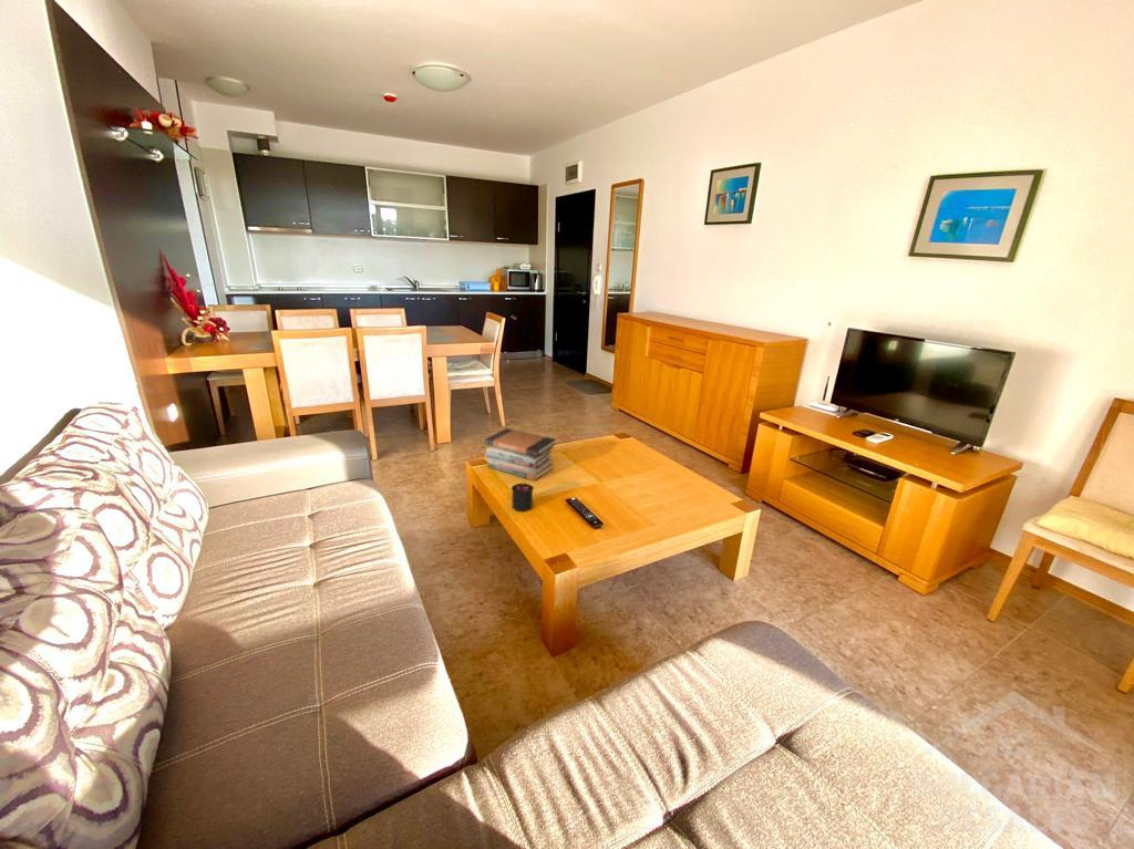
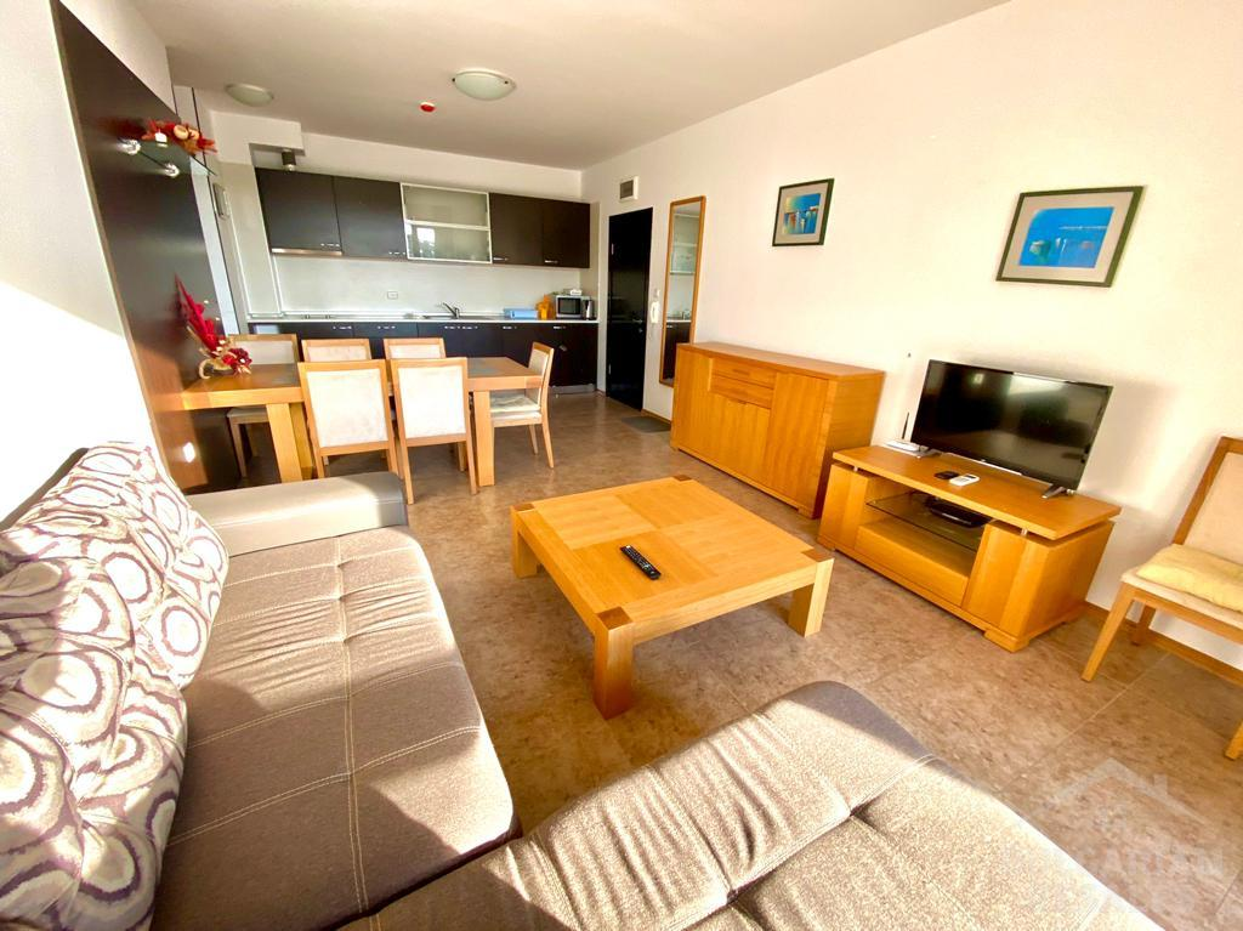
- candle (522, 493)
- book stack (519, 453)
